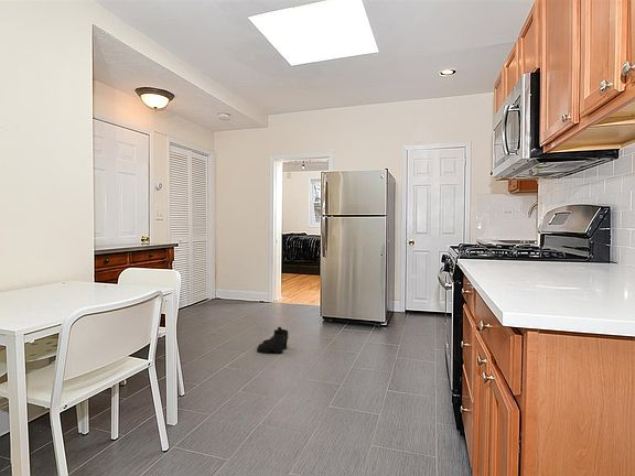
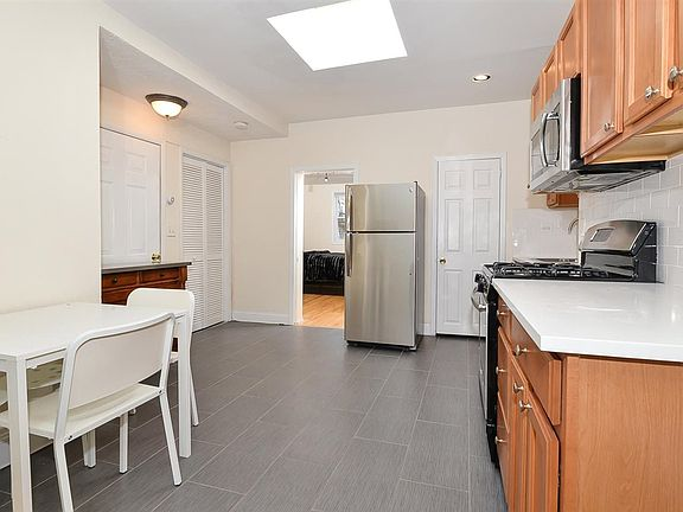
- boots (272, 338)
